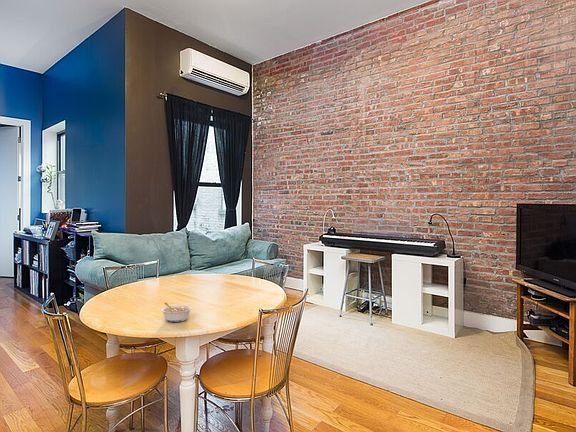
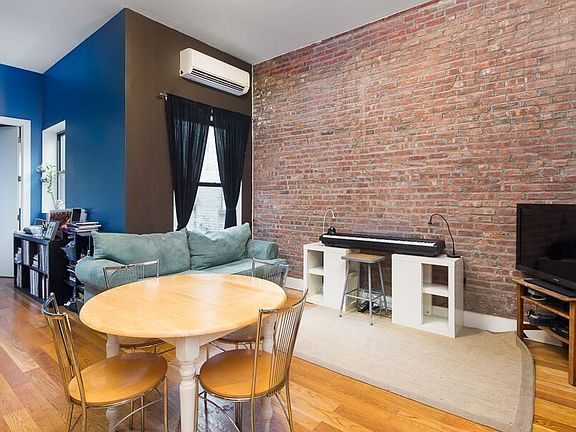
- legume (175, 312)
